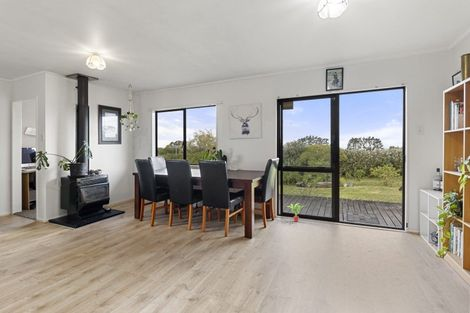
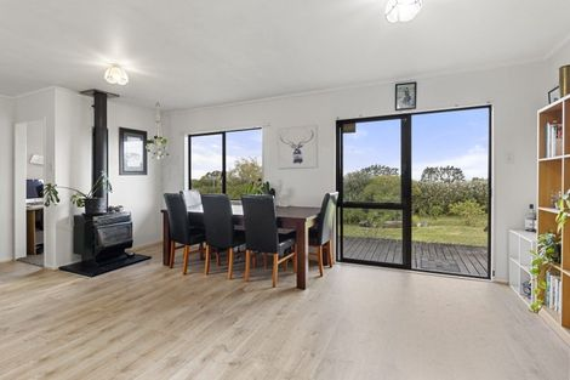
- potted plant (296, 213)
